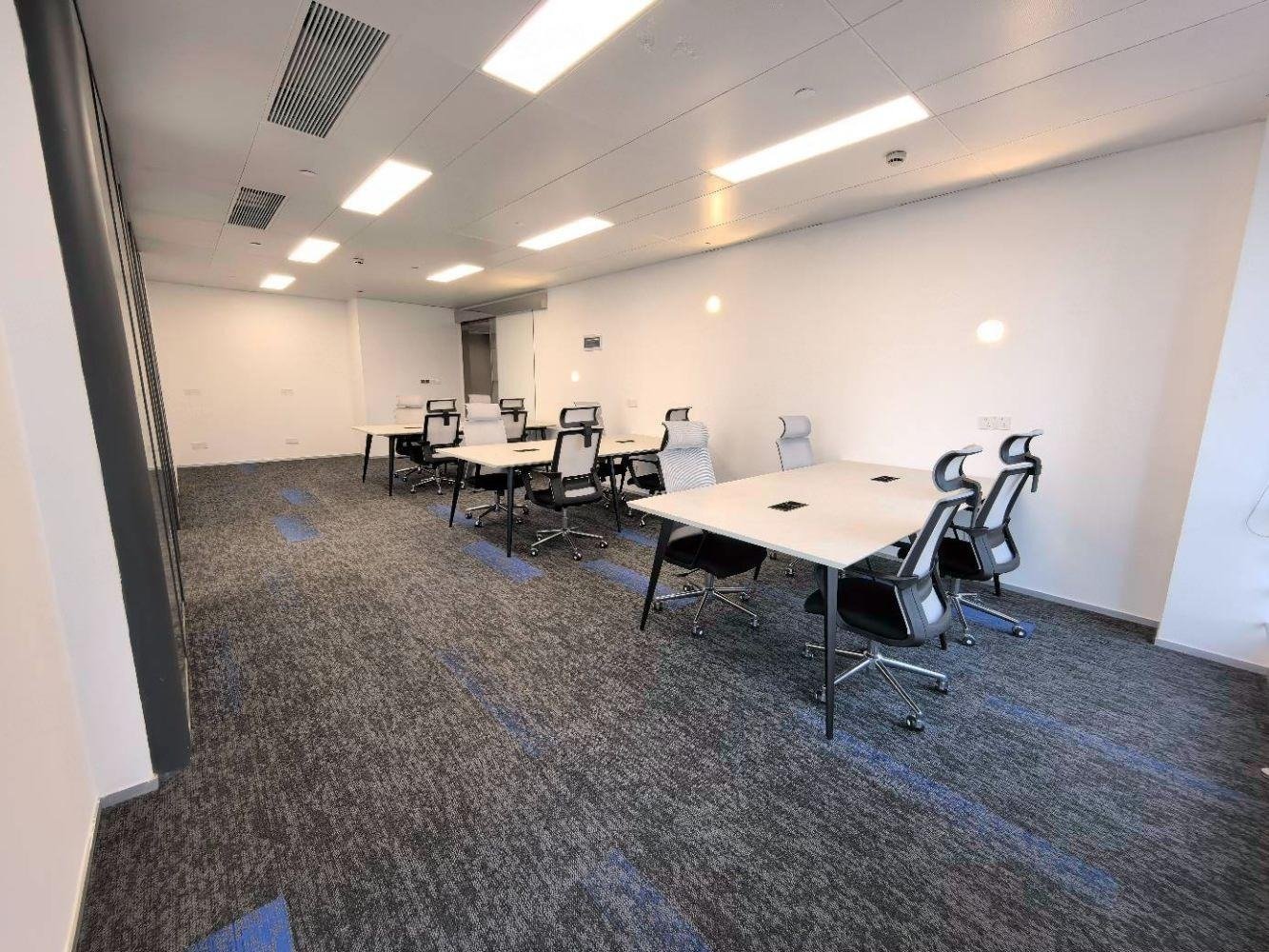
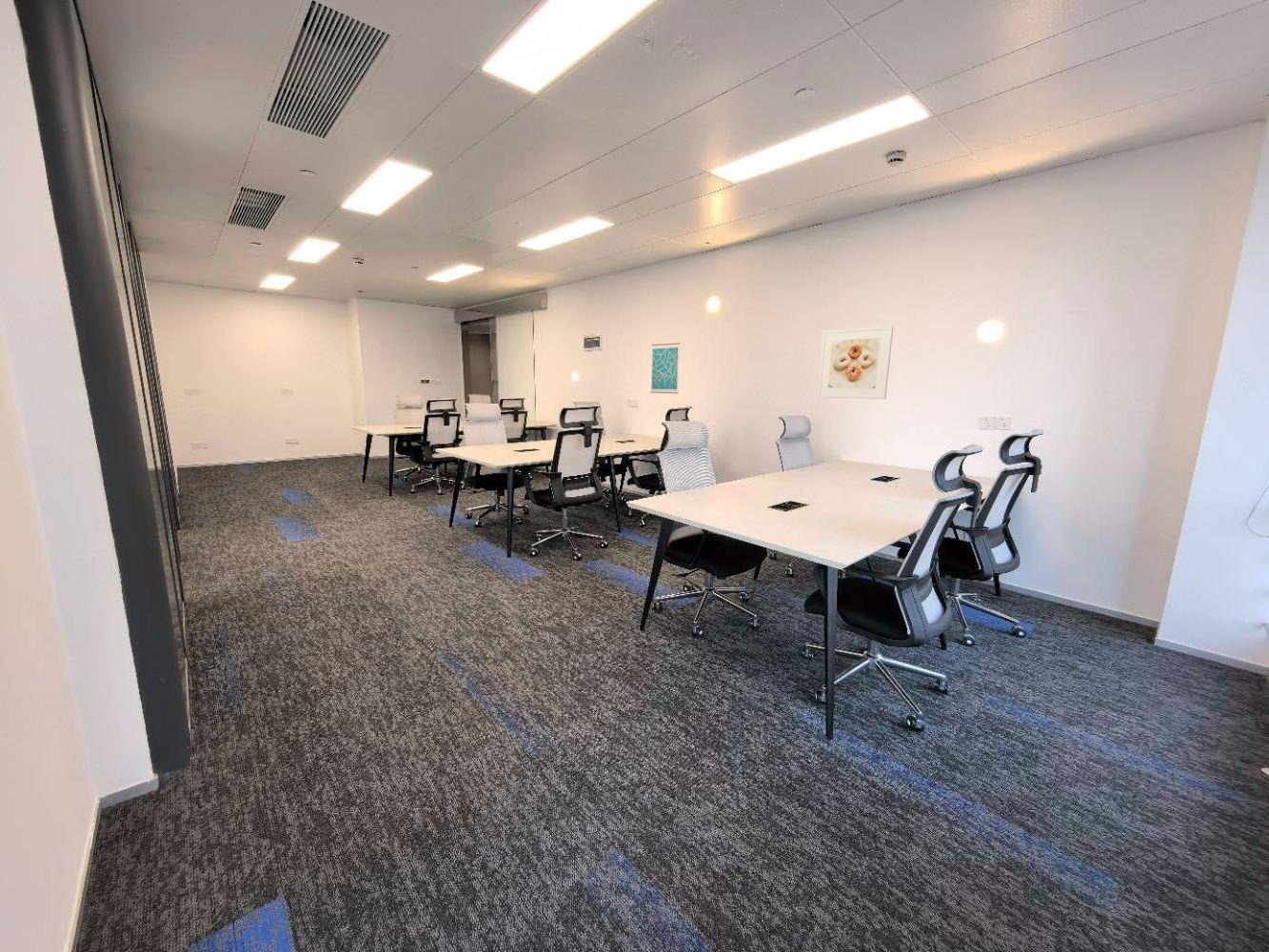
+ wall art (664, 368)
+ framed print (853, 364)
